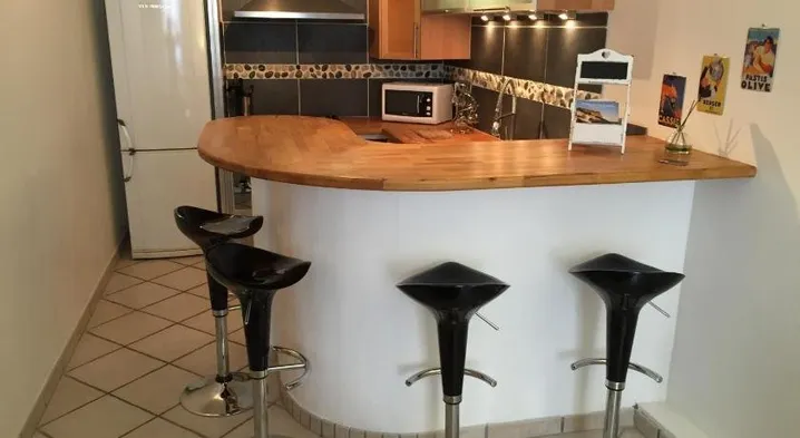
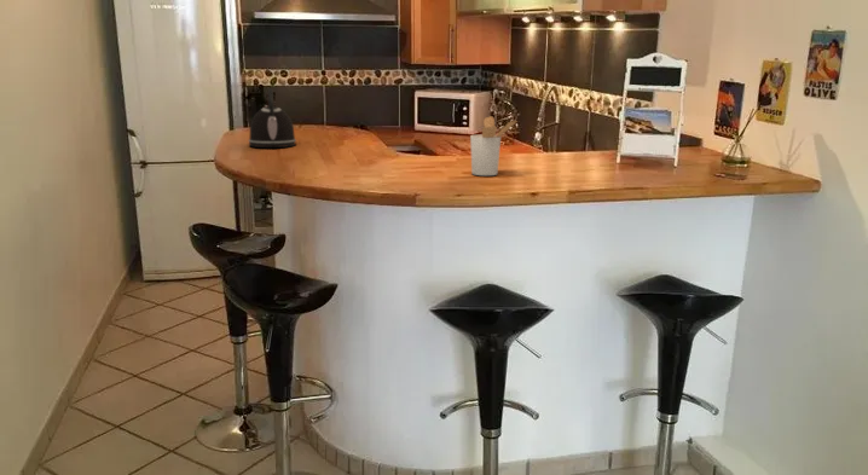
+ kettle (271, 116)
+ utensil holder (493, 145)
